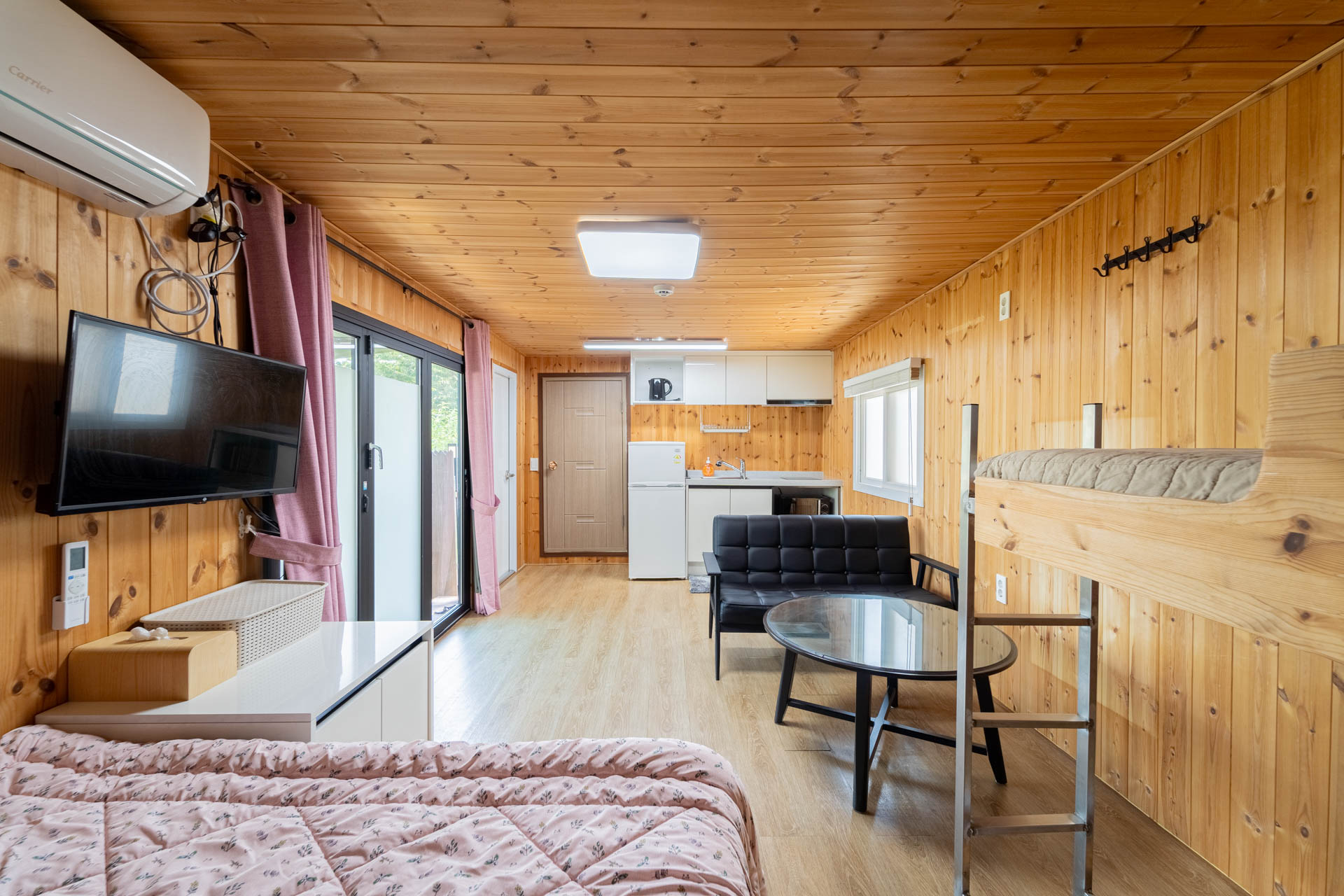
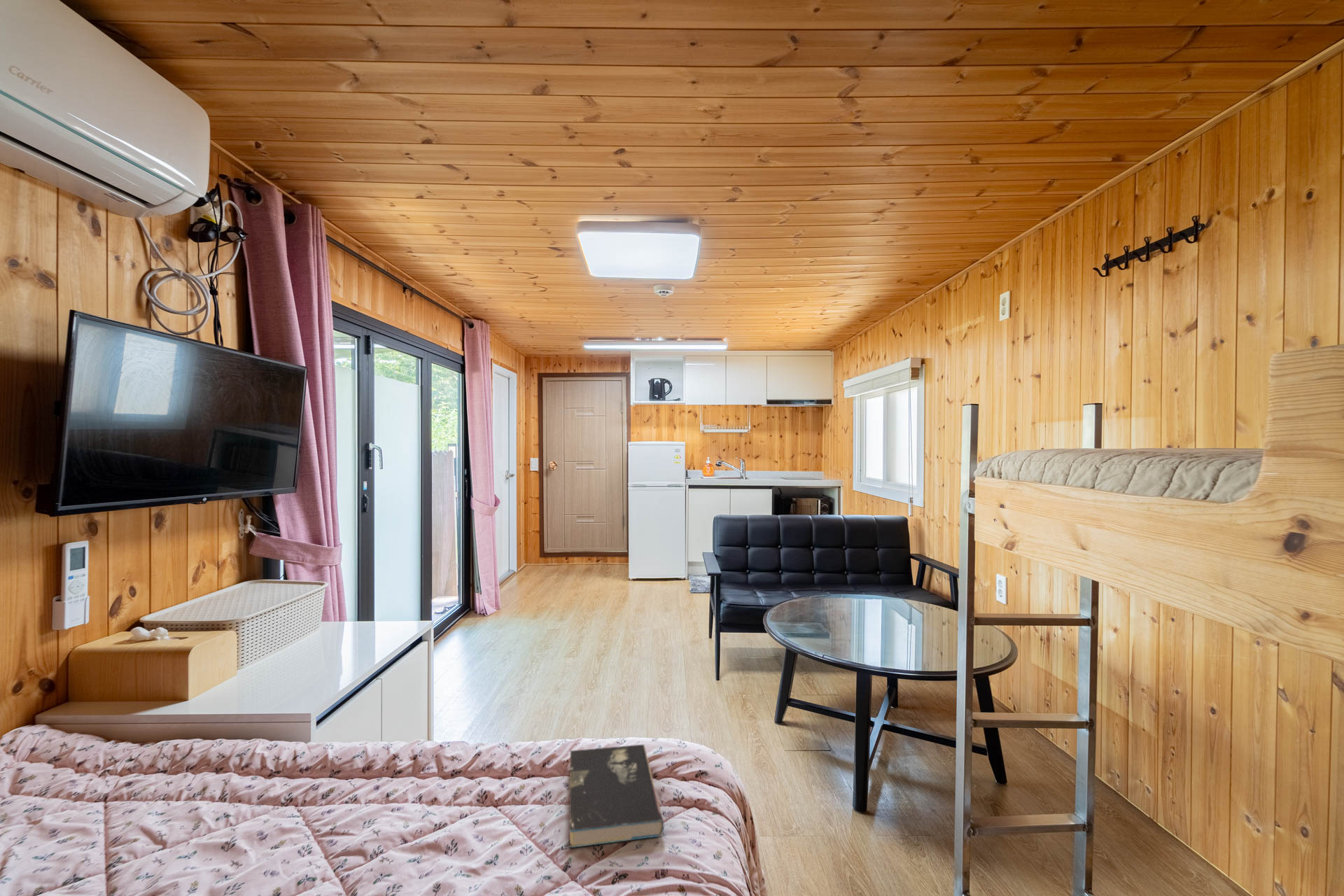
+ book (612, 789)
